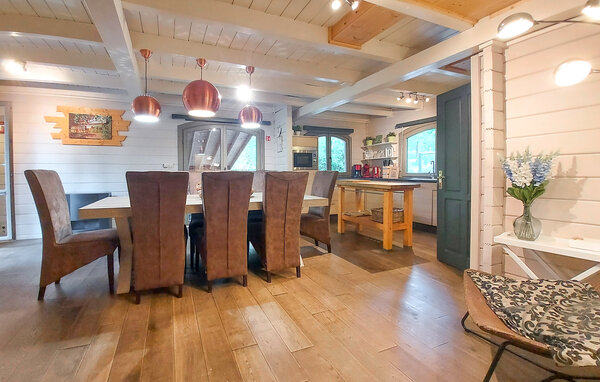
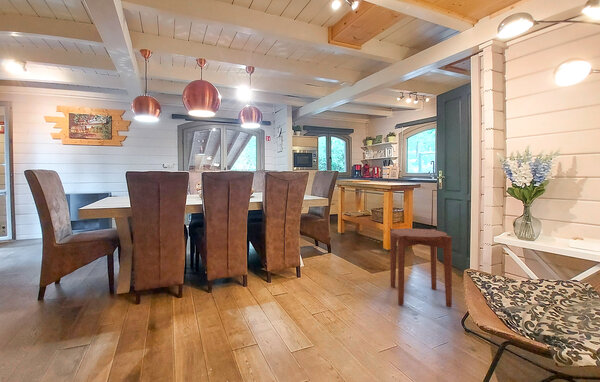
+ side table (431, 264)
